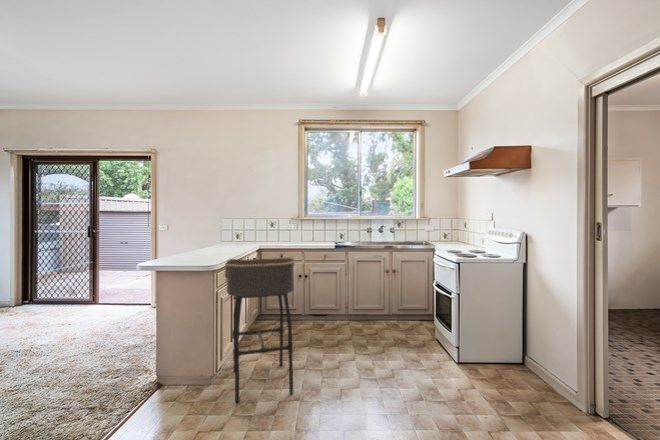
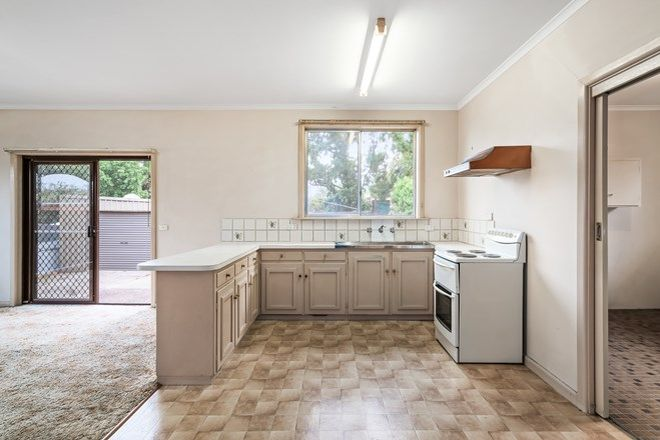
- bar stool (260, 330)
